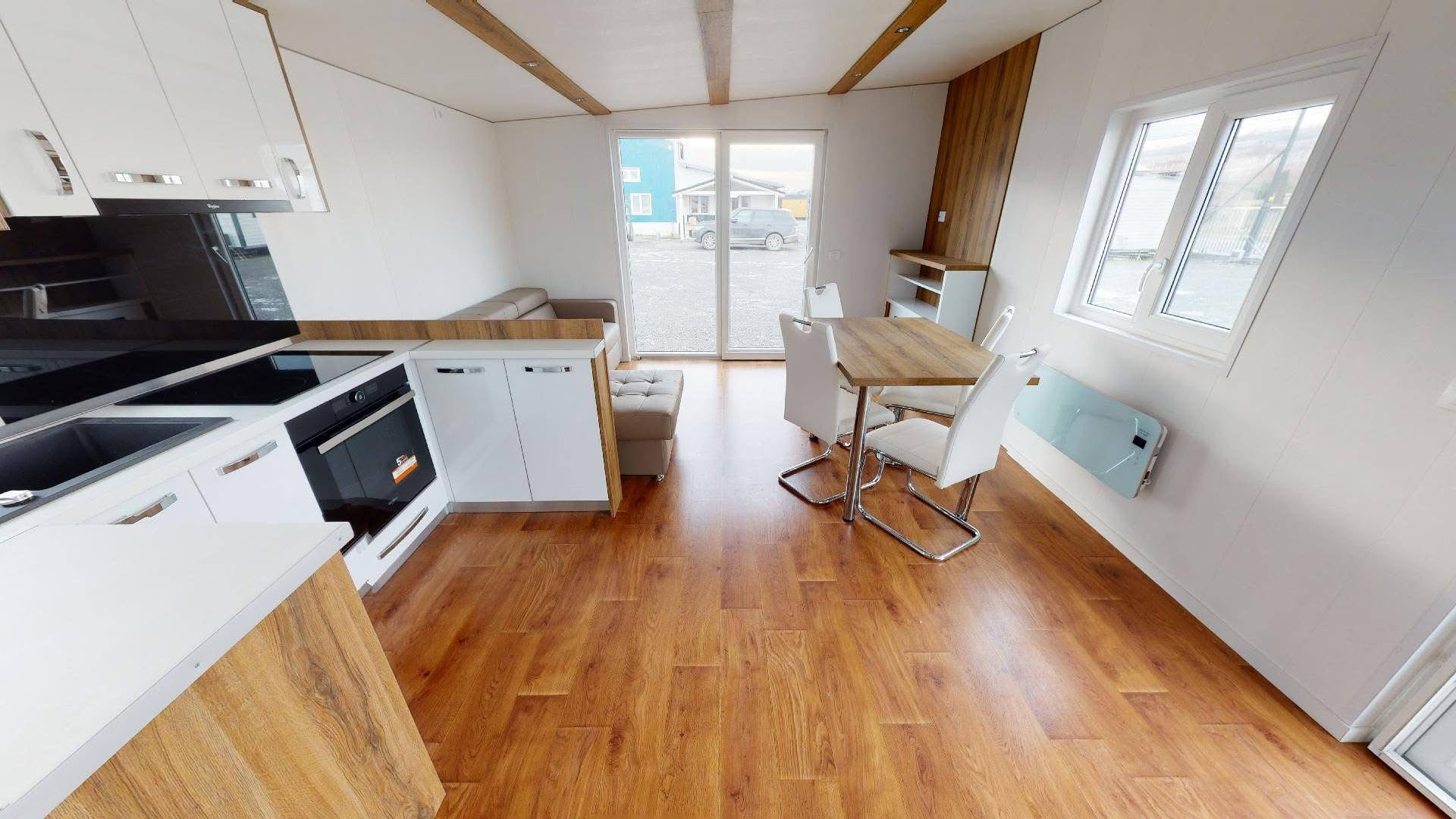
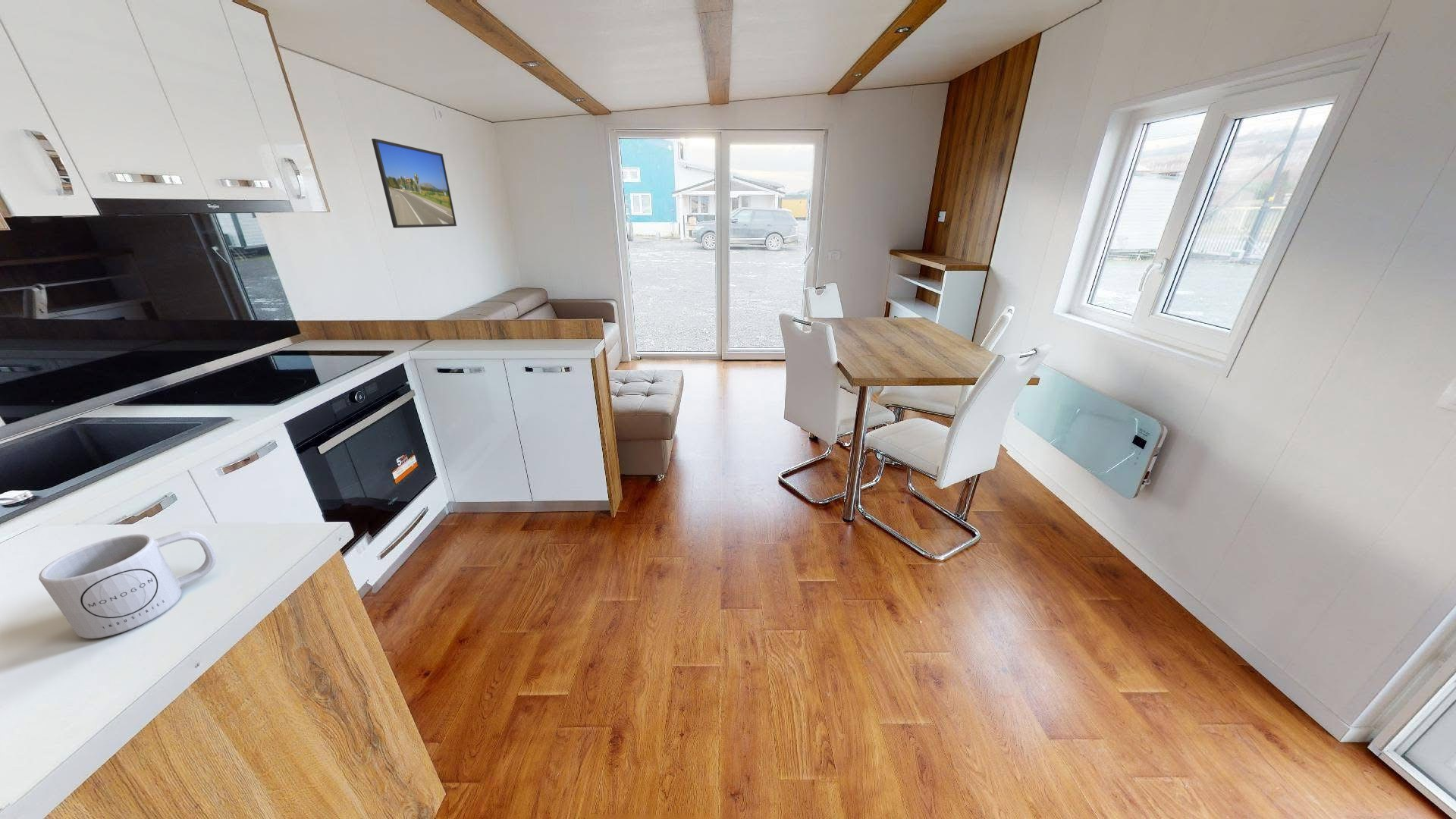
+ mug (141, 574)
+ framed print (419, 188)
